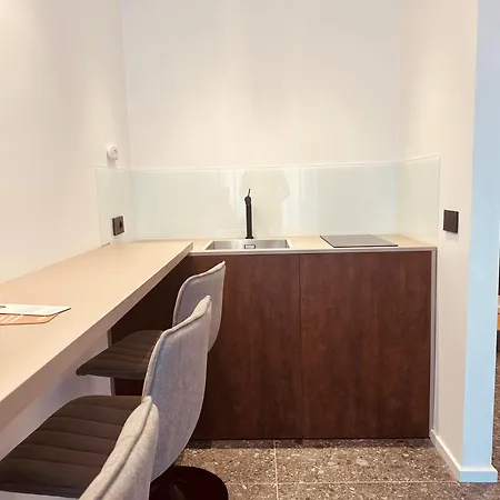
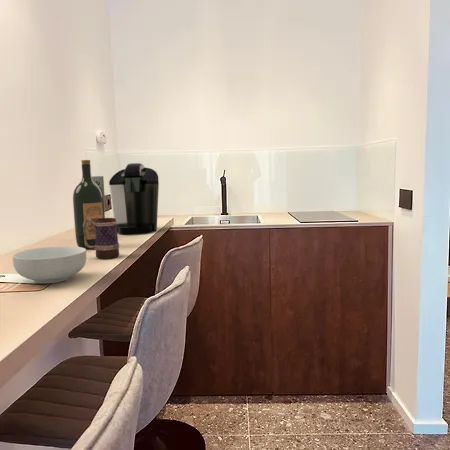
+ cereal bowl (51, 265)
+ wine bottle (88, 204)
+ coffee maker (122, 197)
+ mug (101, 237)
